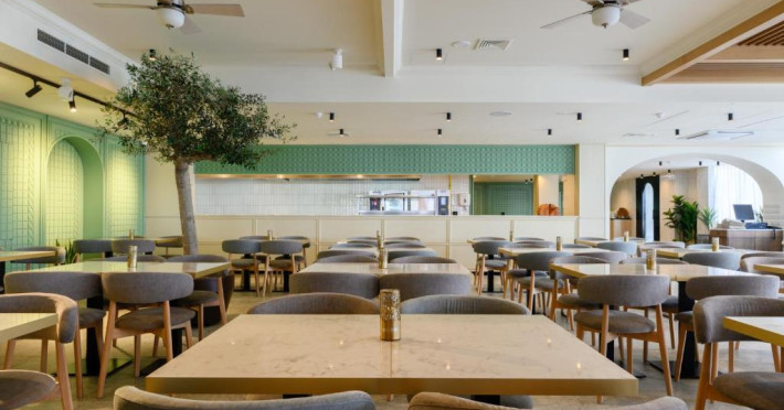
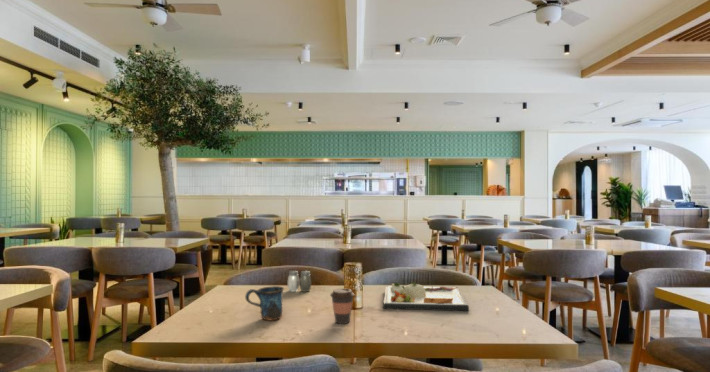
+ dinner plate (423, 291)
+ salt and pepper shaker (298, 280)
+ coffee cup (342, 306)
+ mug (265, 303)
